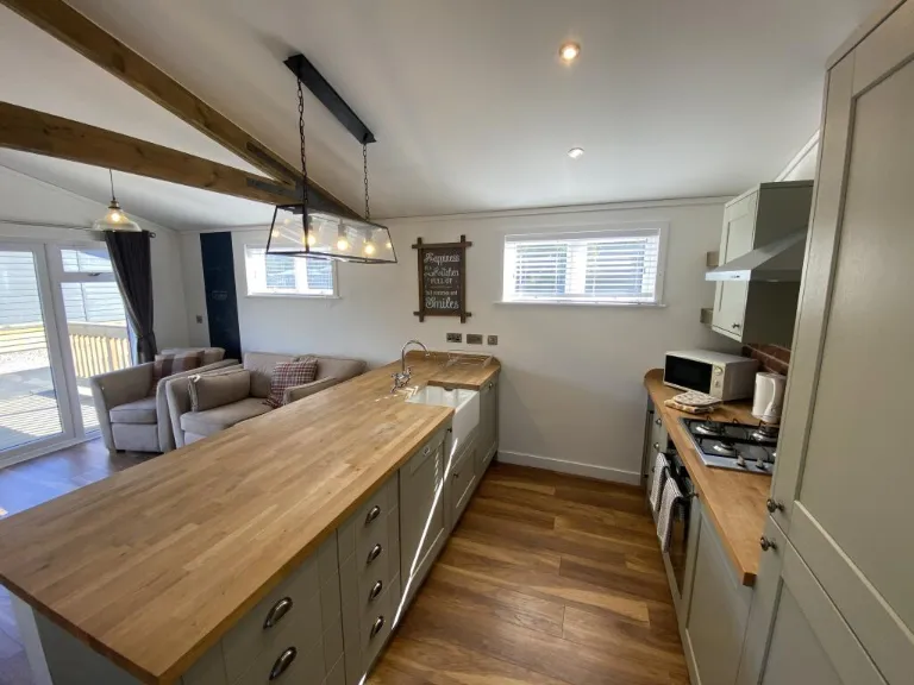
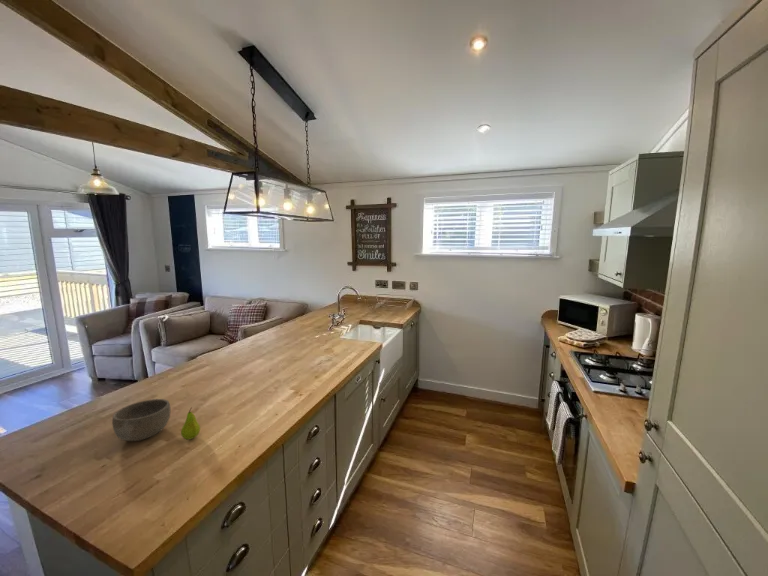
+ fruit (190, 422)
+ bowl (143, 420)
